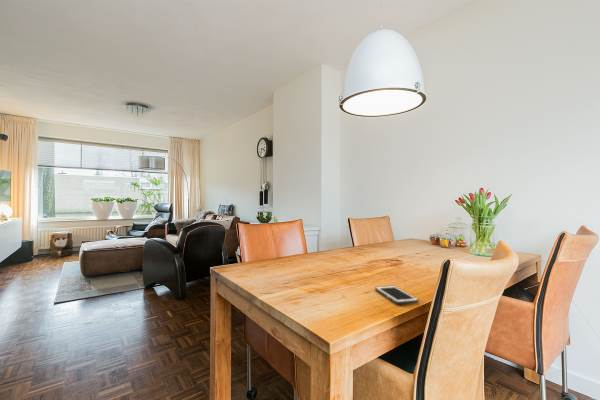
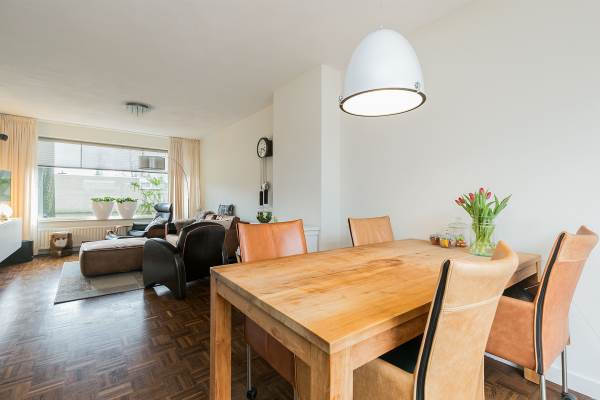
- cell phone (395, 294)
